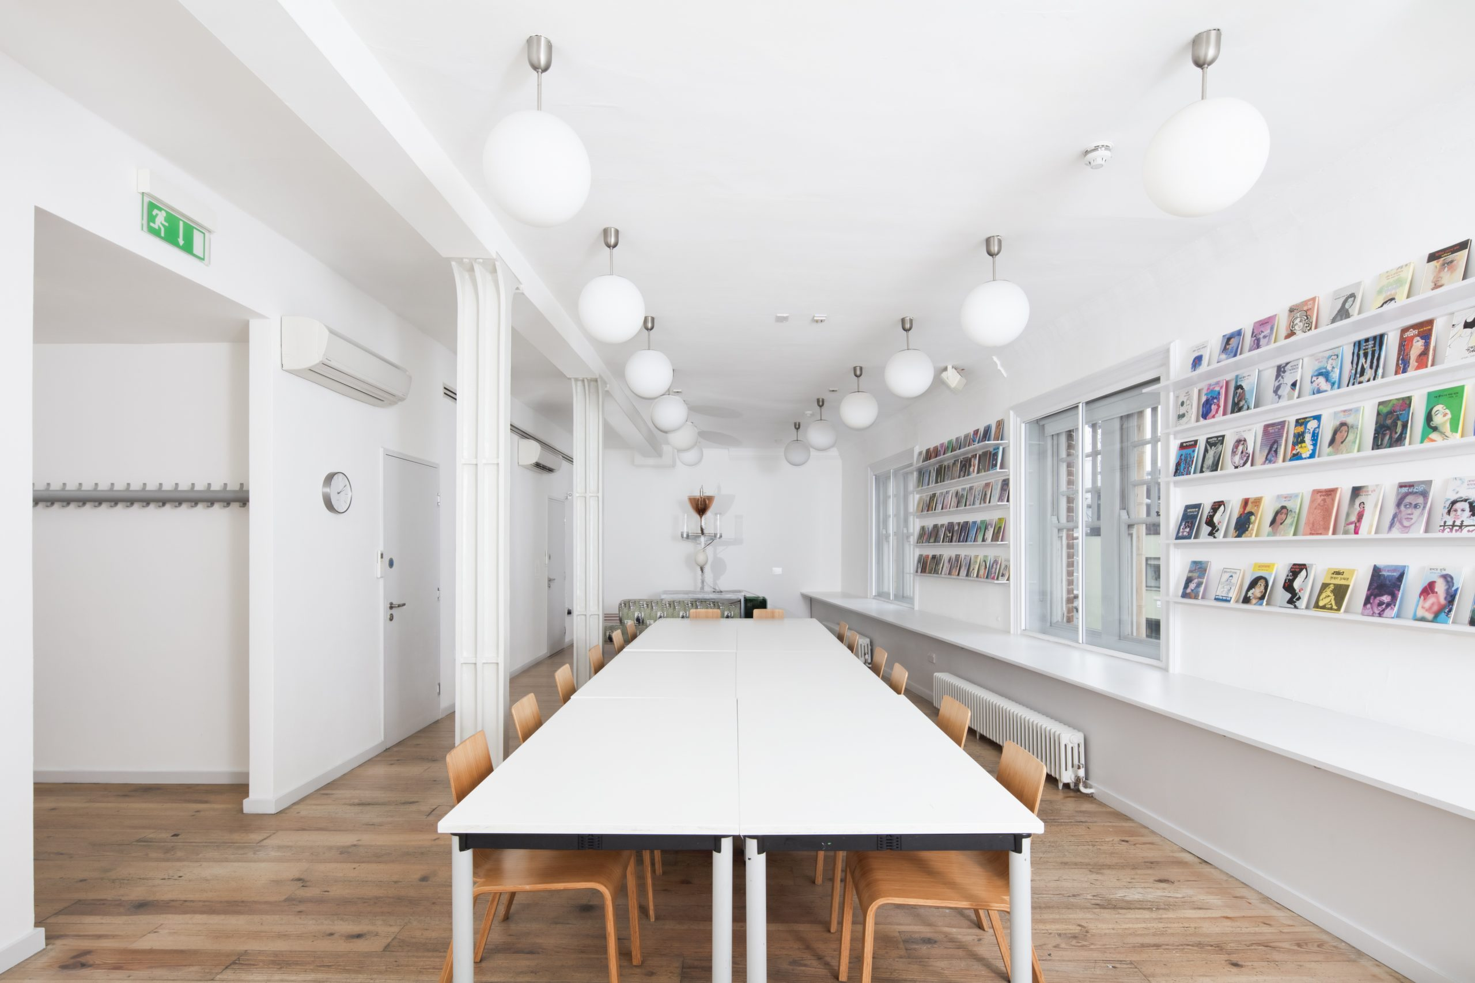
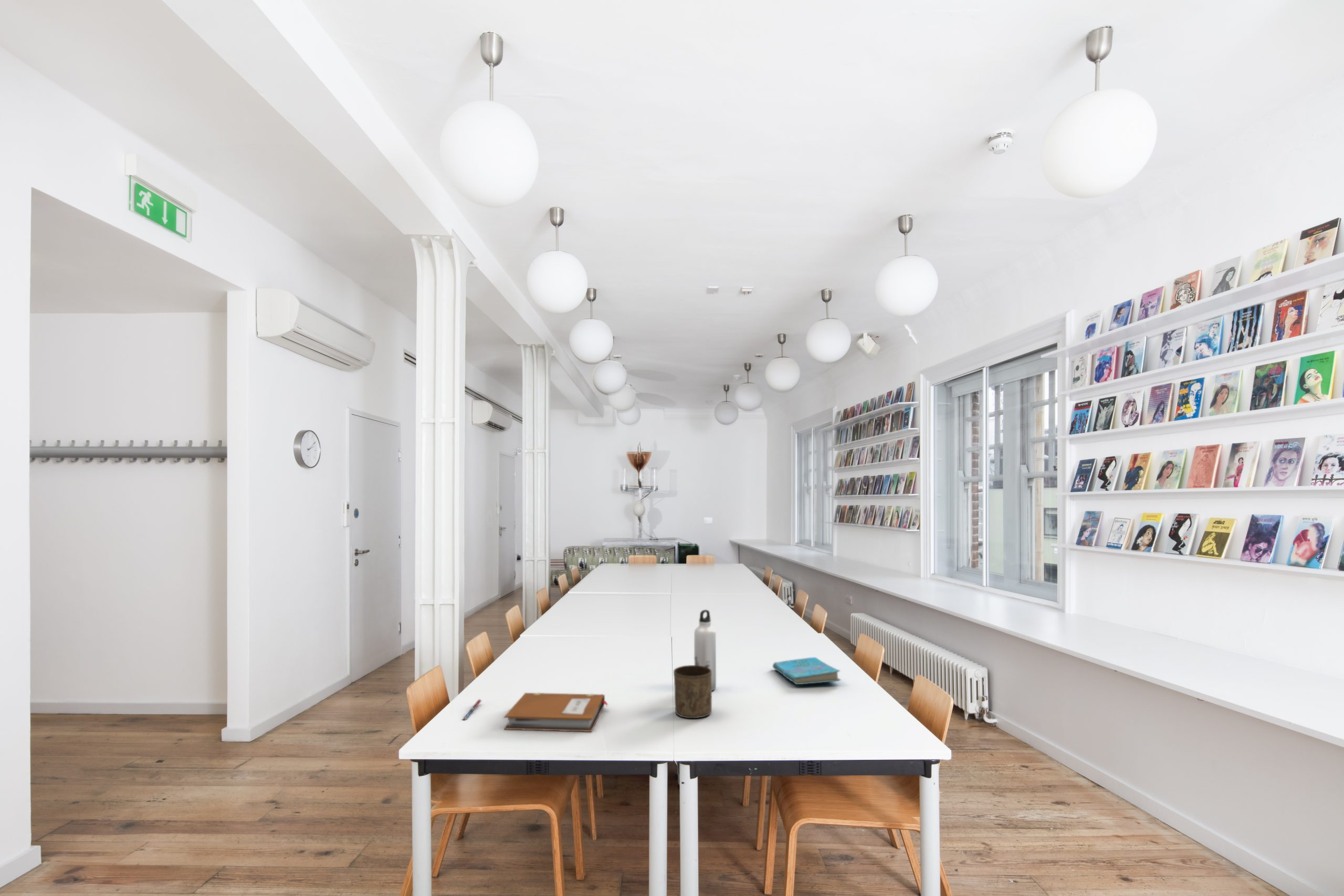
+ cover (805, 669)
+ notebook (559, 710)
+ pen (472, 709)
+ water bottle (705, 649)
+ cup (692, 691)
